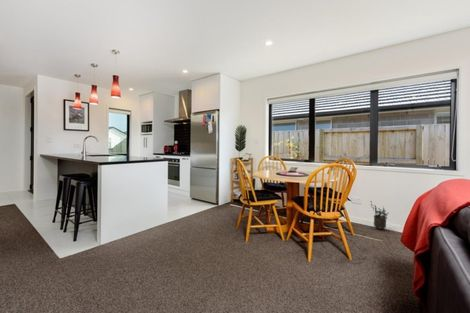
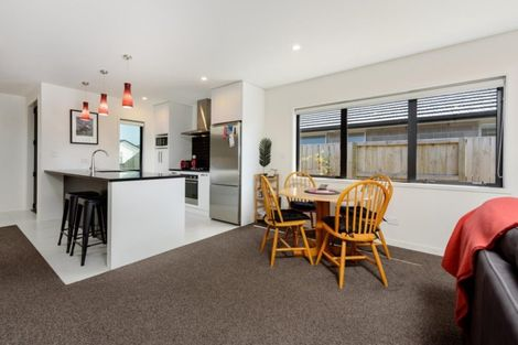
- potted plant (379, 215)
